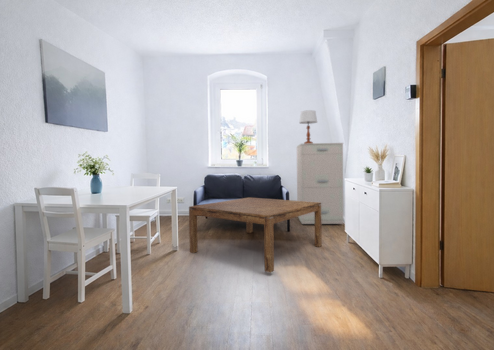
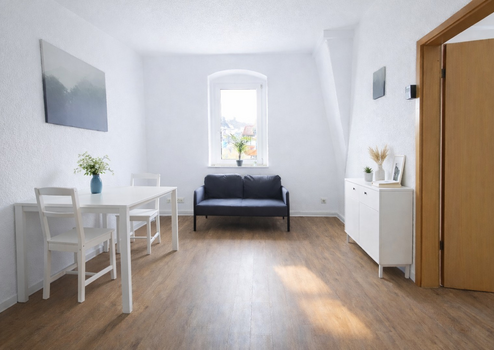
- coffee table (257, 223)
- table lamp (308, 127)
- filing cabinet (318, 182)
